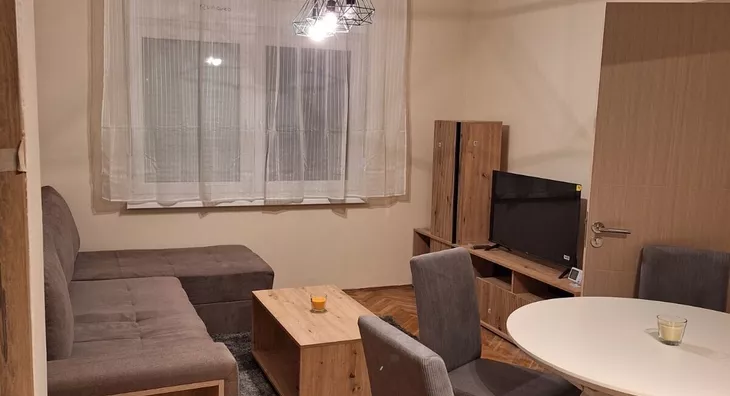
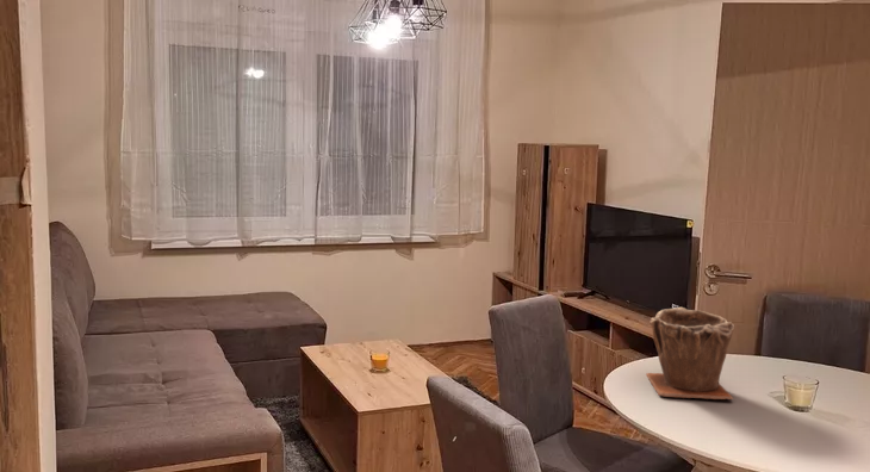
+ plant pot (689, 350)
